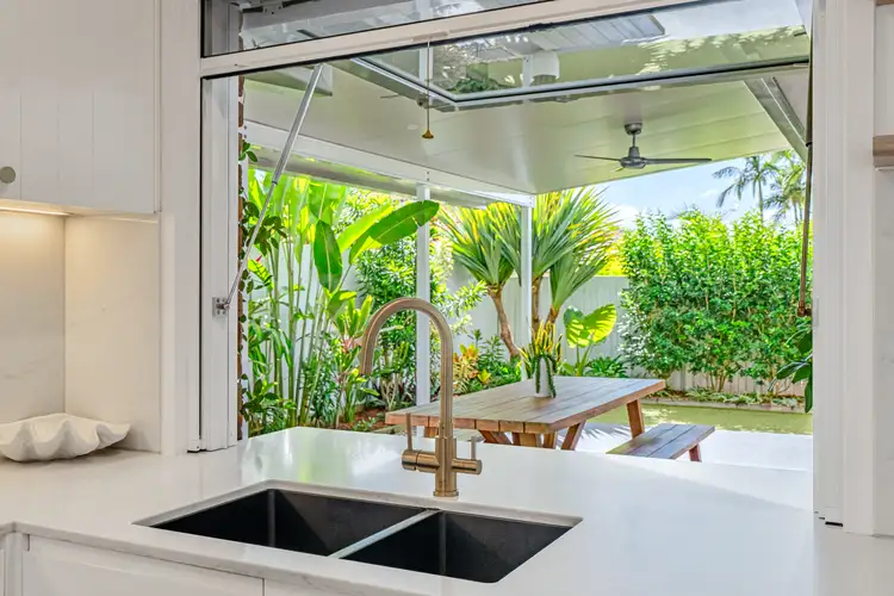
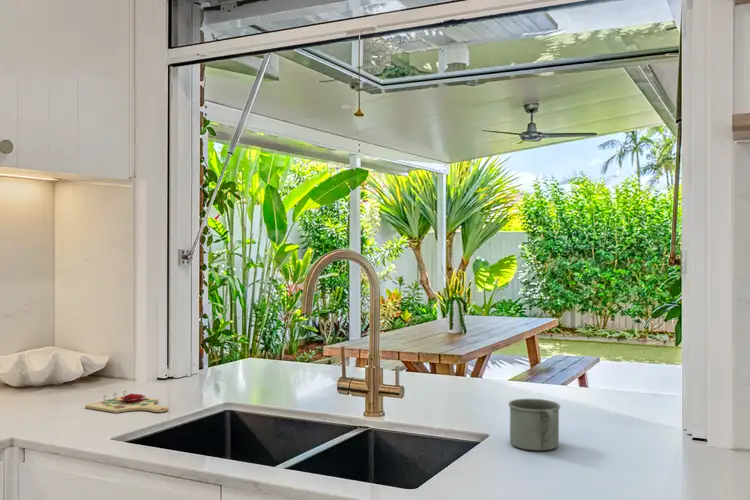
+ cutting board (135, 401)
+ mug (536, 424)
